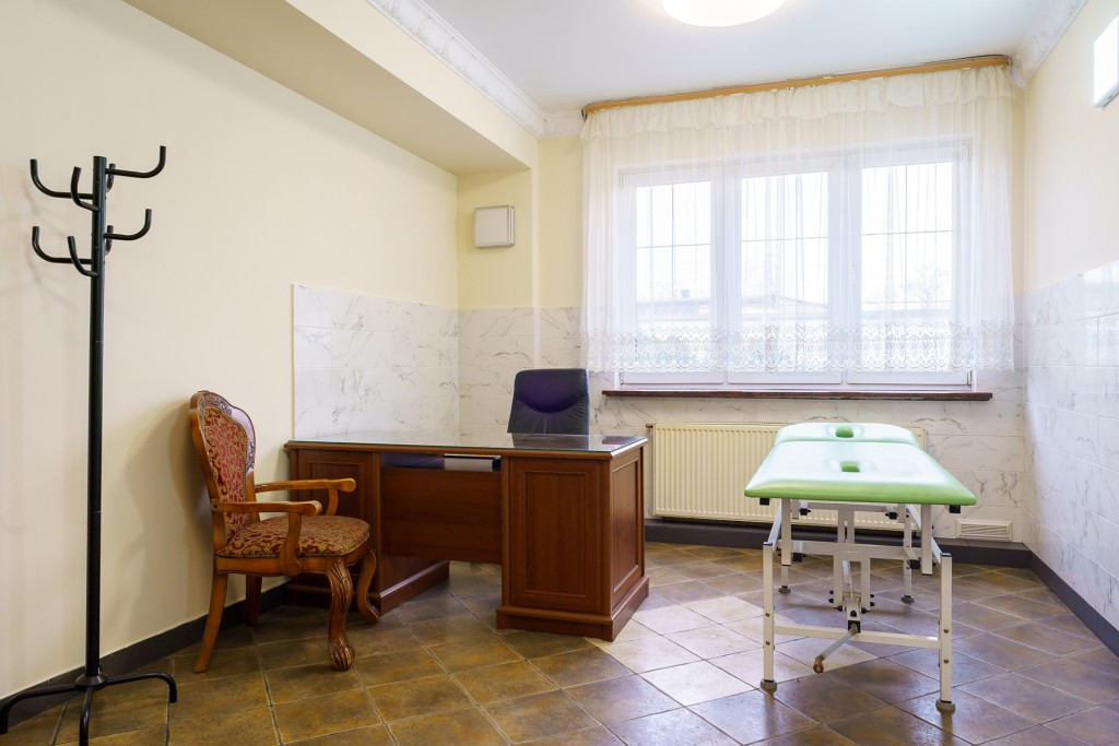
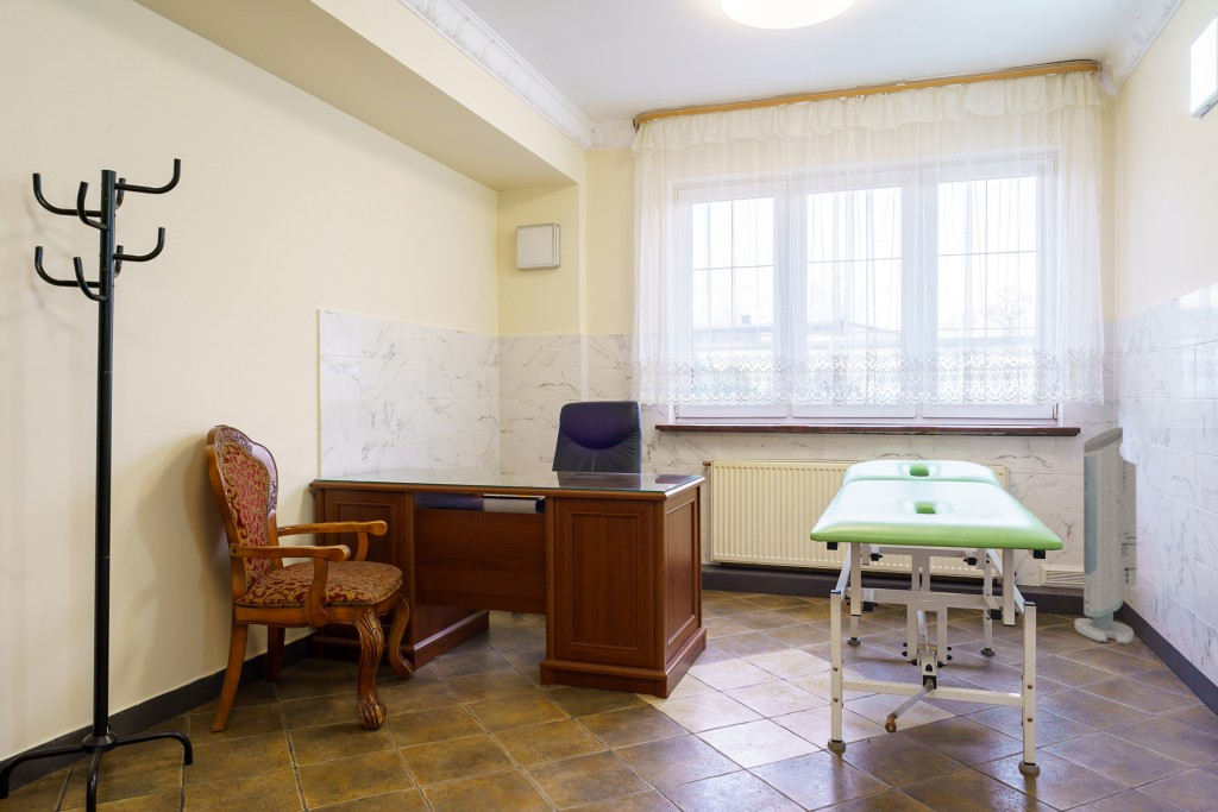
+ air purifier (1104, 529)
